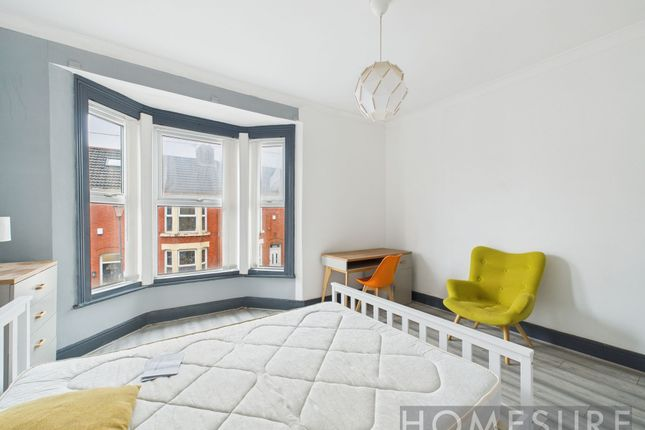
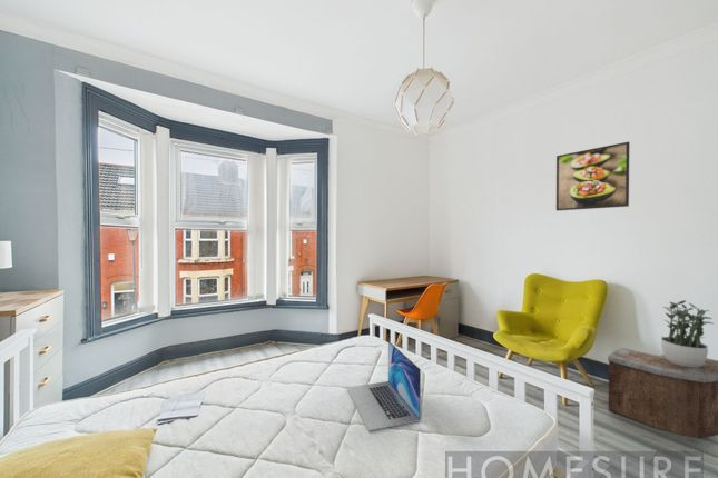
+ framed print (589, 179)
+ potted plant (686, 331)
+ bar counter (667, 388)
+ laptop (380, 382)
